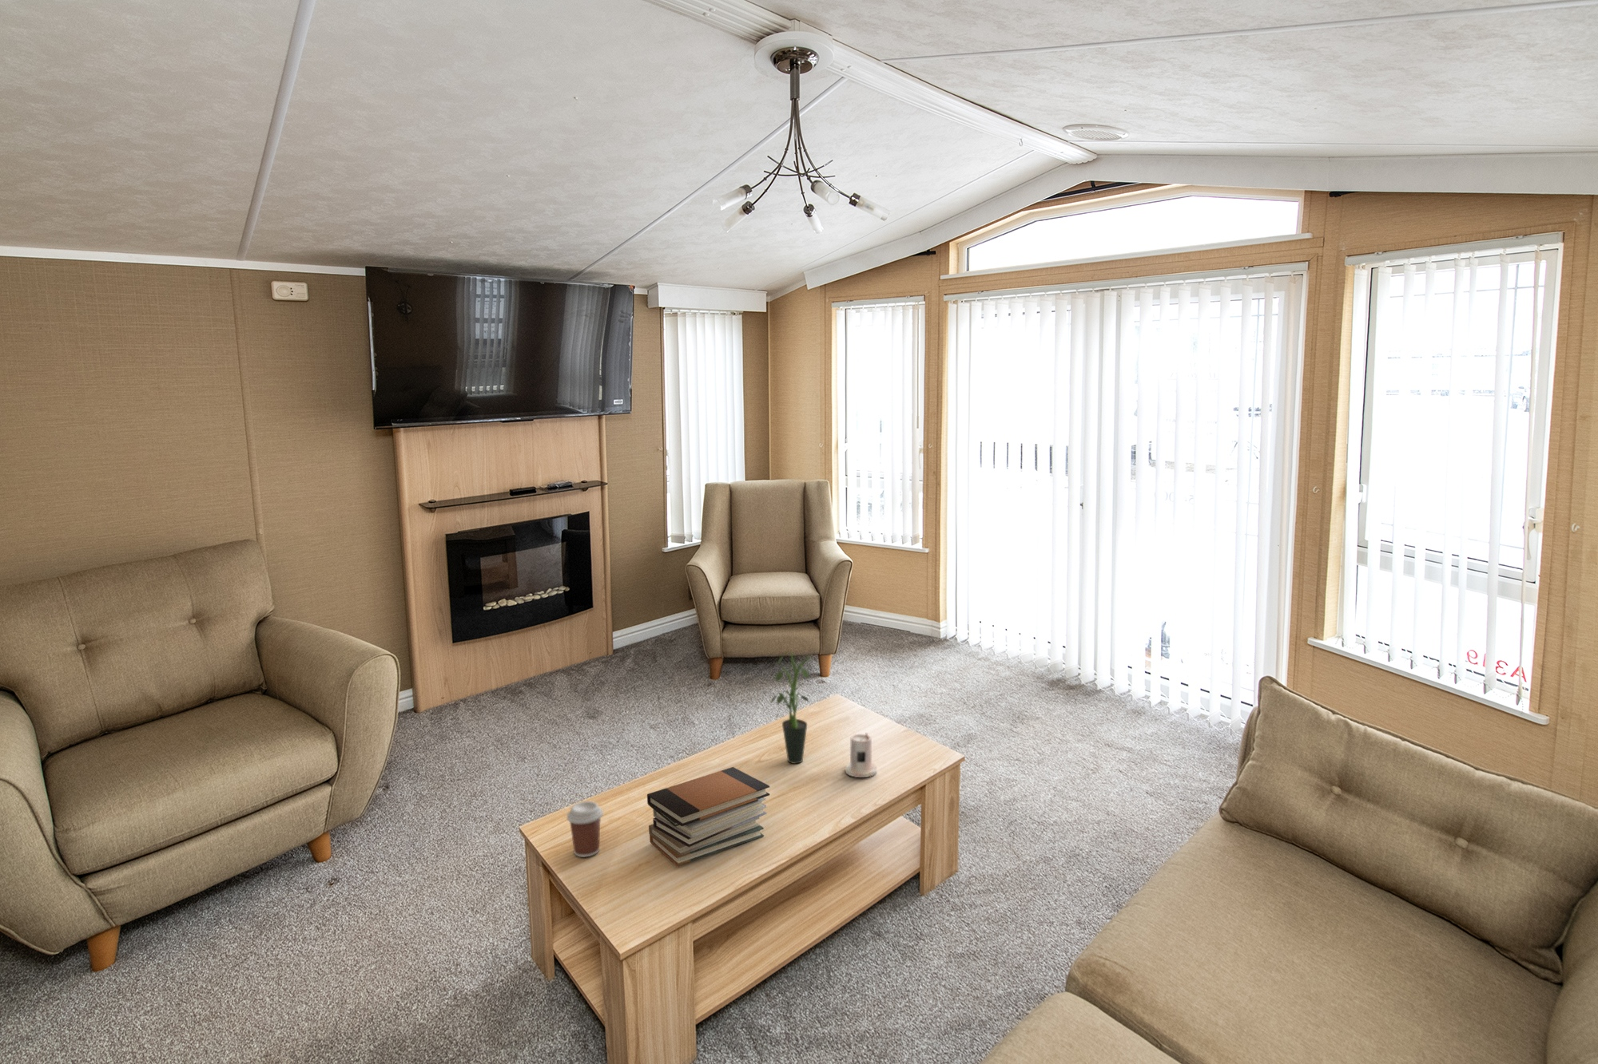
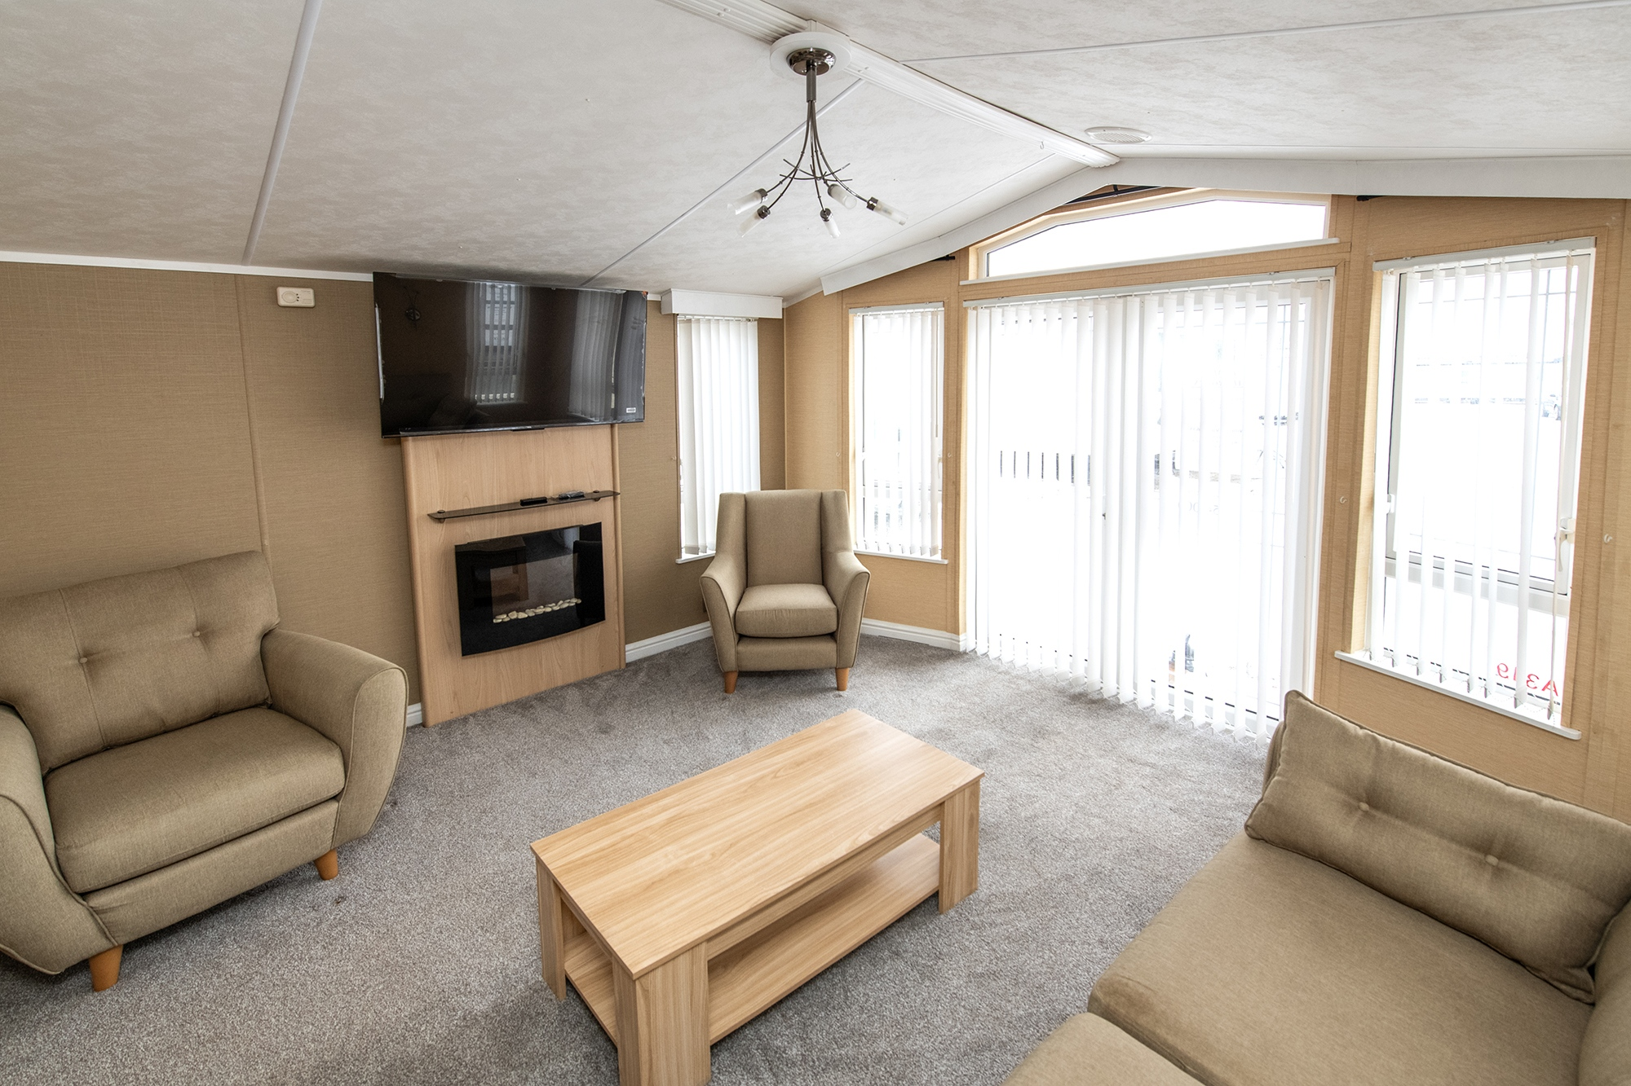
- potted plant (791, 709)
- book stack (709, 815)
- candle (860, 752)
- coffee cup (586, 829)
